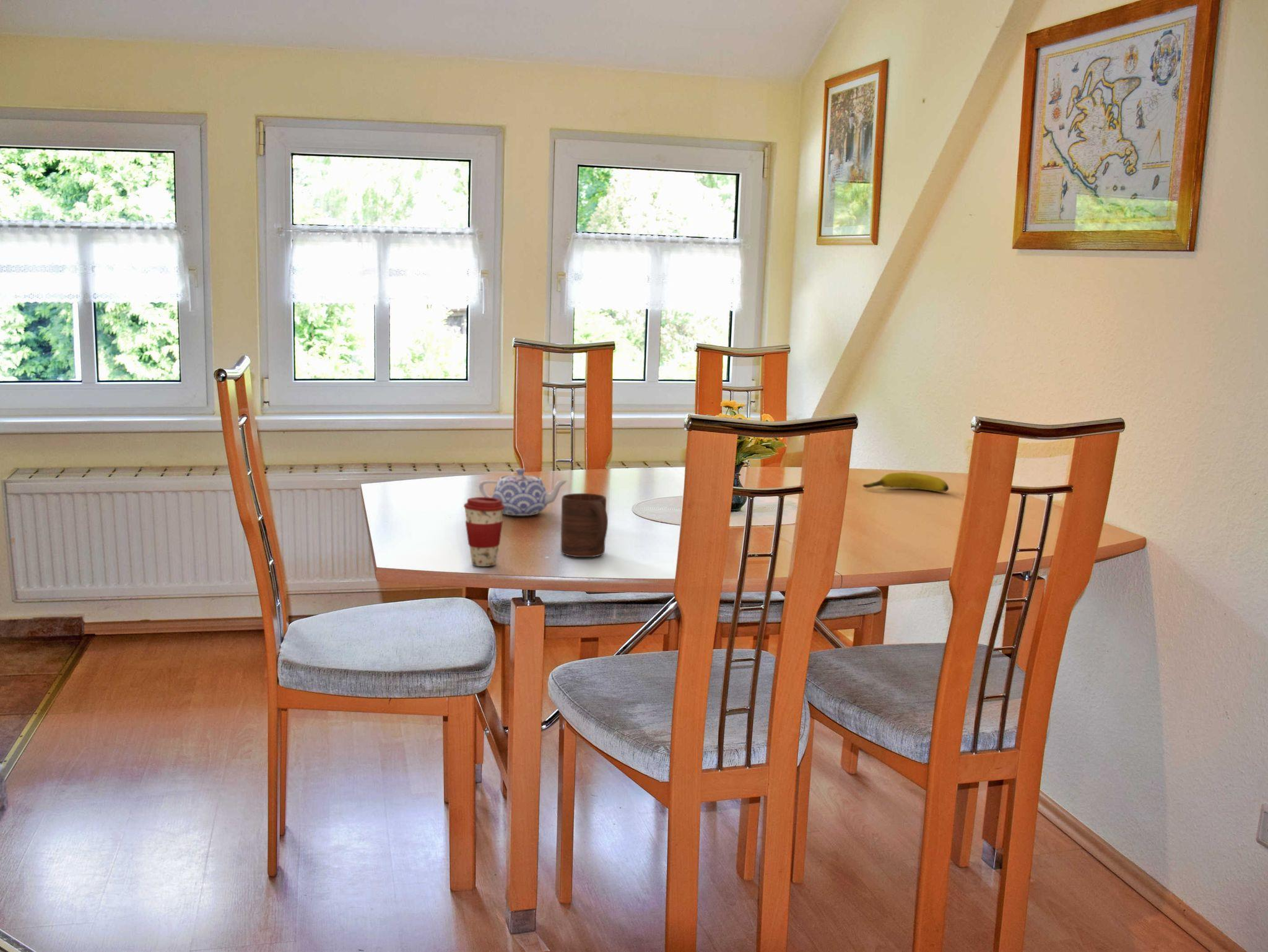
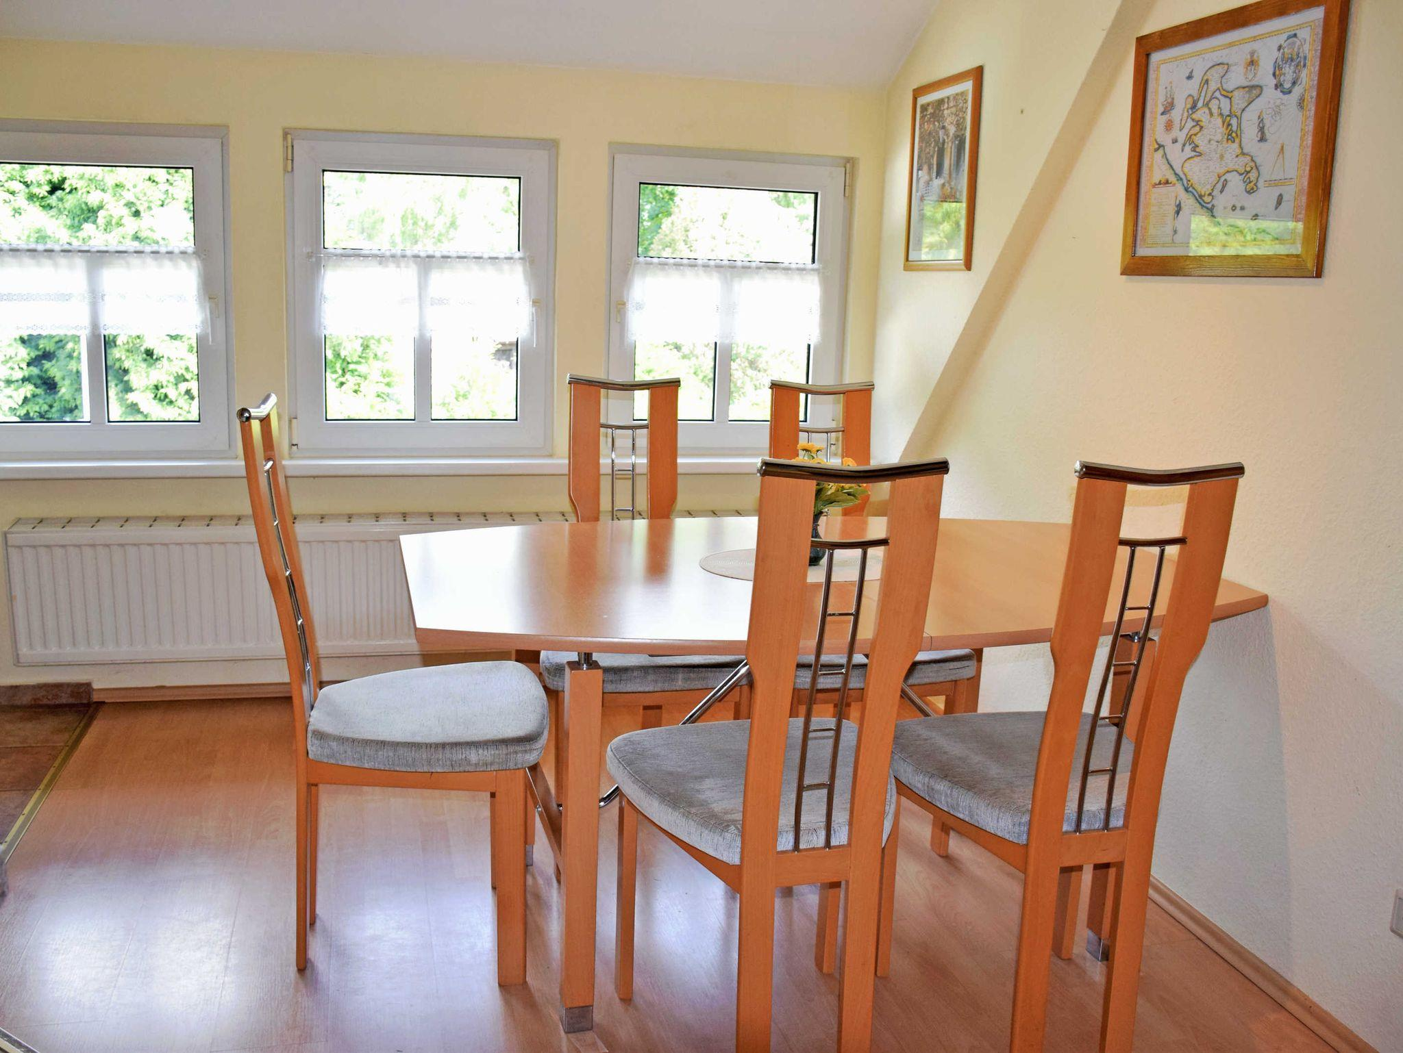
- coffee cup (484, 531)
- cup (588, 526)
- teapot (523, 491)
- banana (907, 482)
